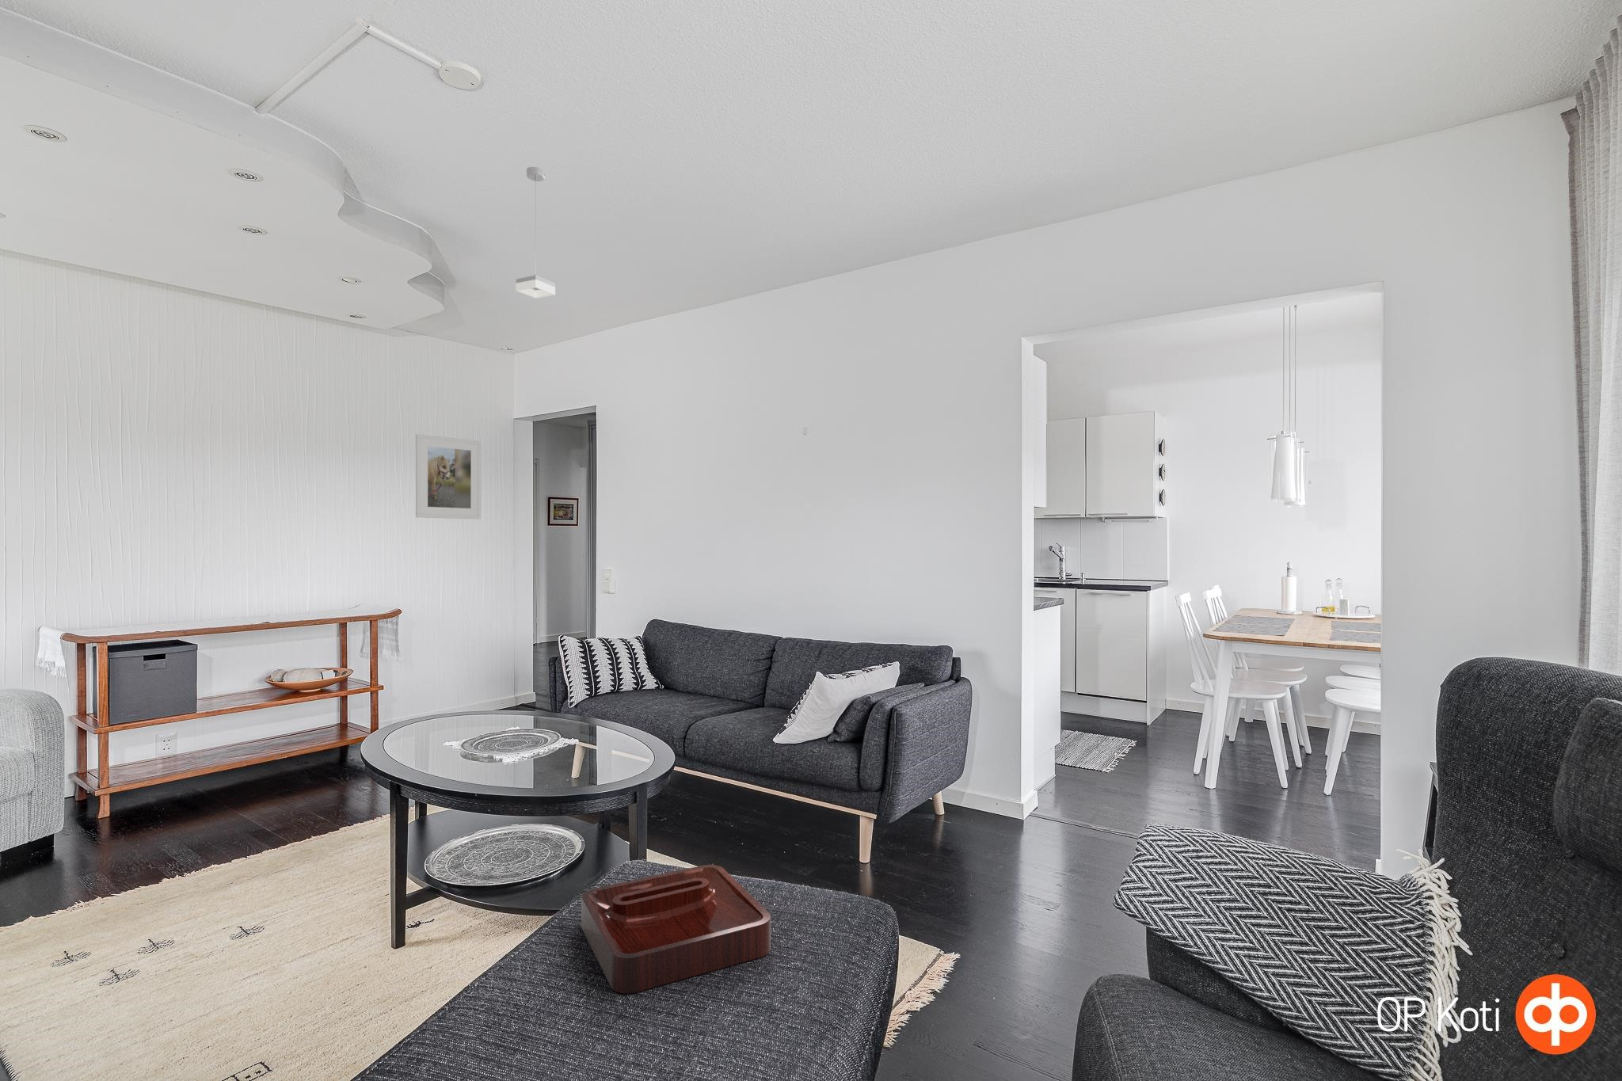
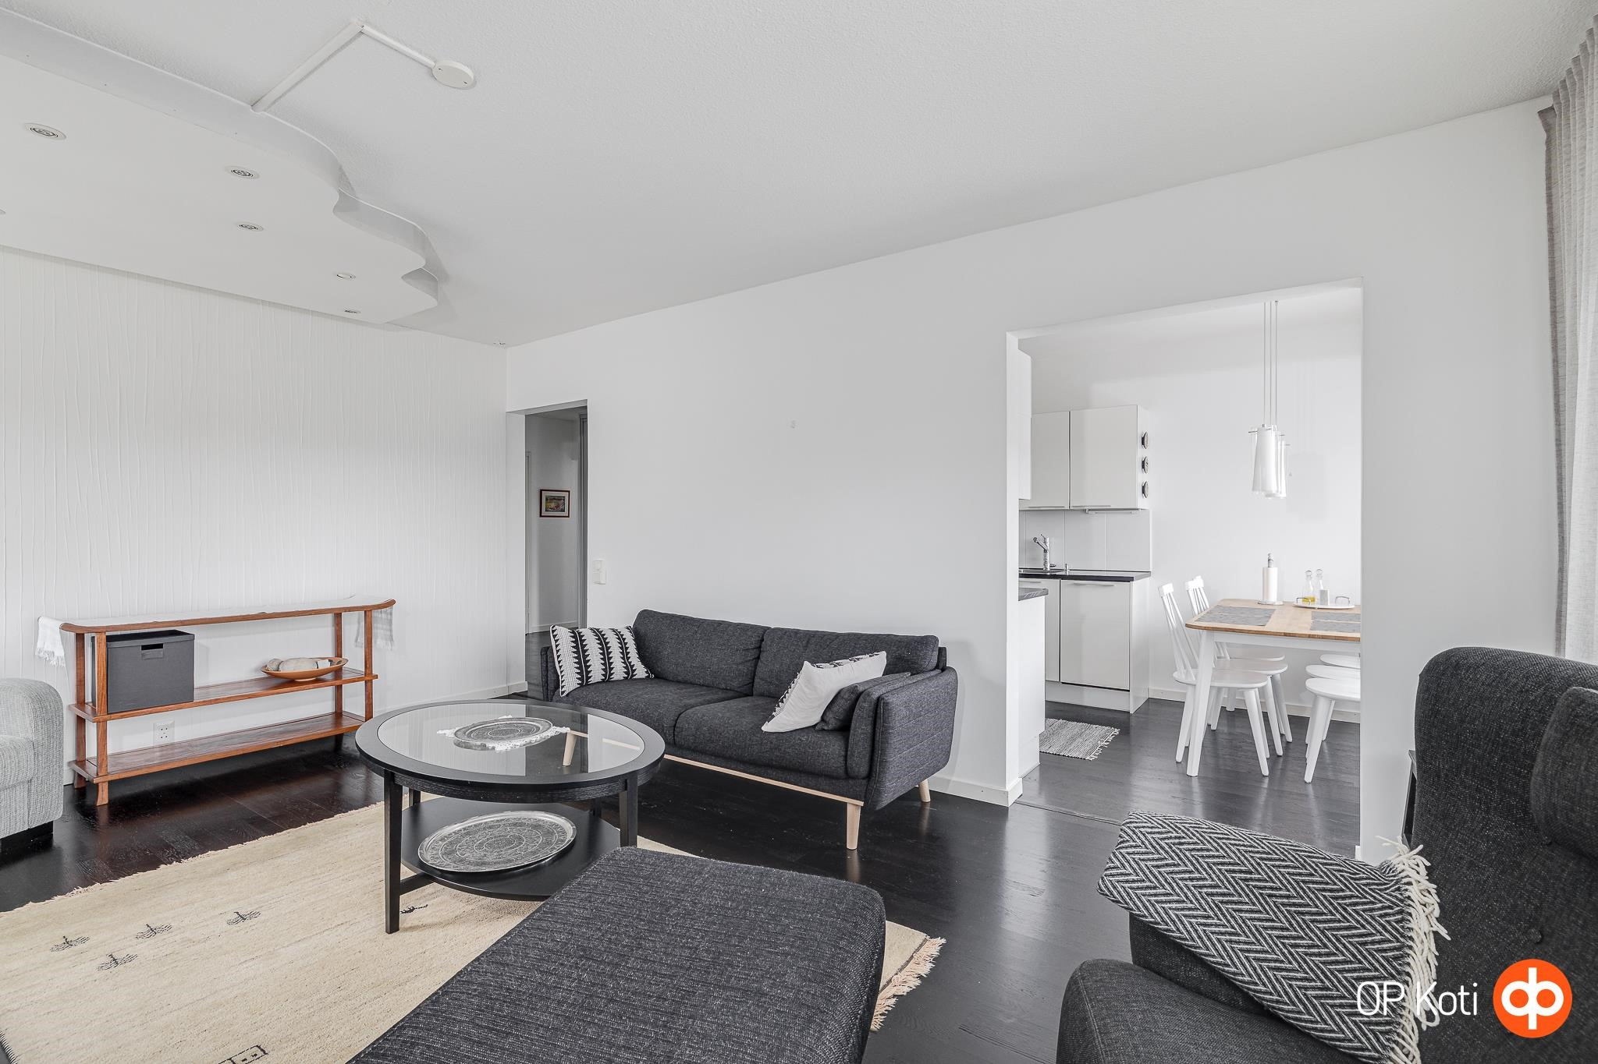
- pendant lamp (535, 232)
- decorative tray (673, 921)
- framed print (449, 478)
